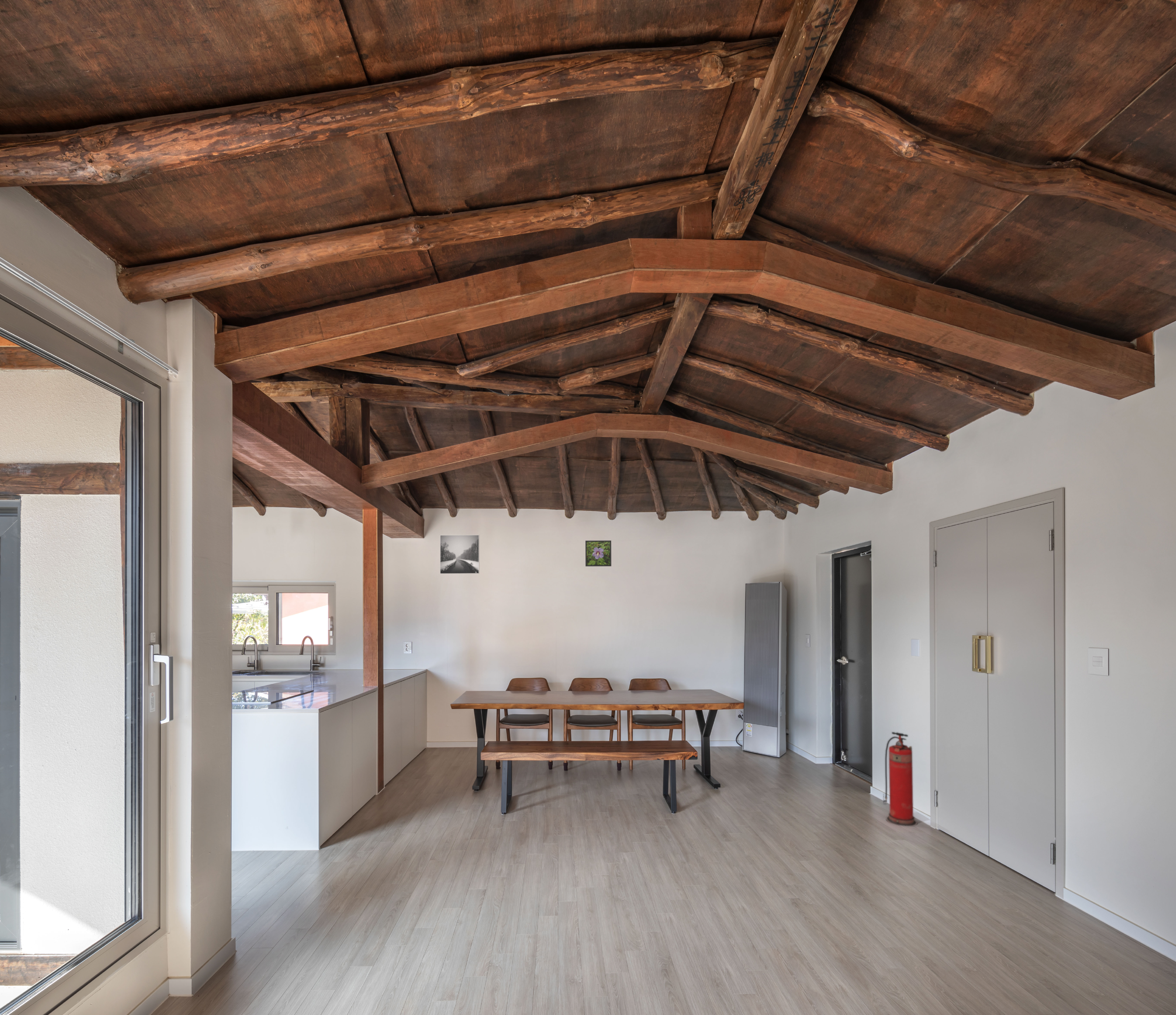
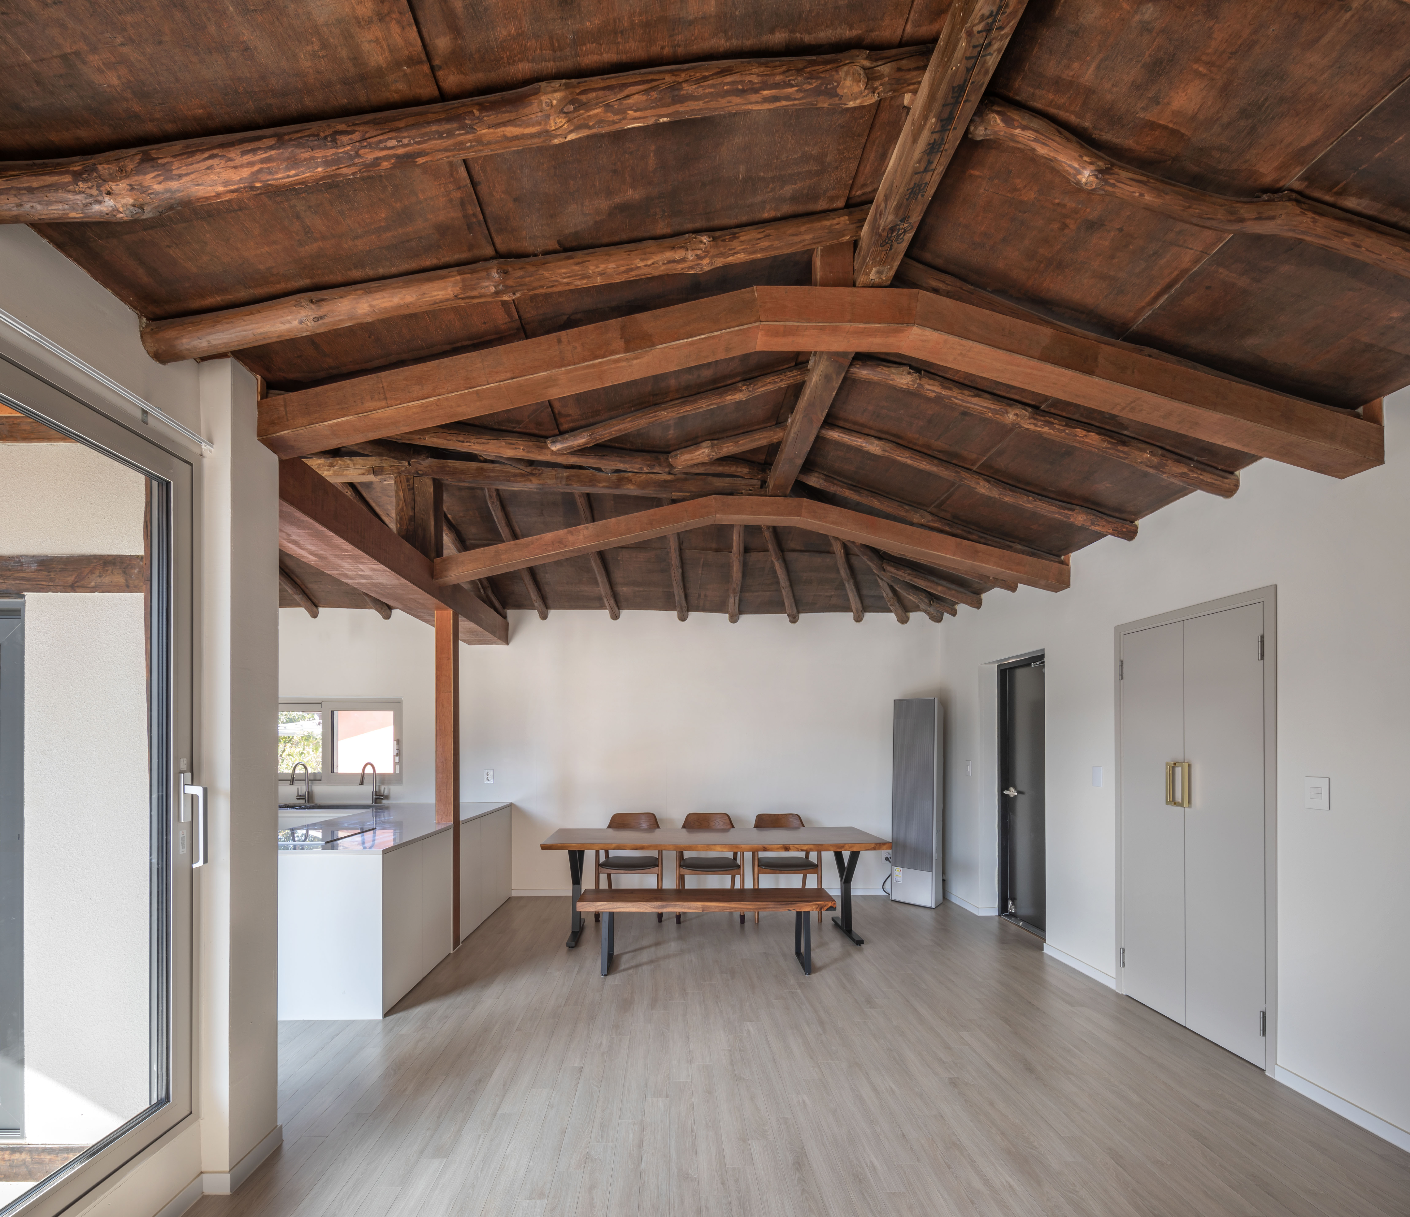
- fire extinguisher (900, 777)
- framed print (598, 553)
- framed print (460, 554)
